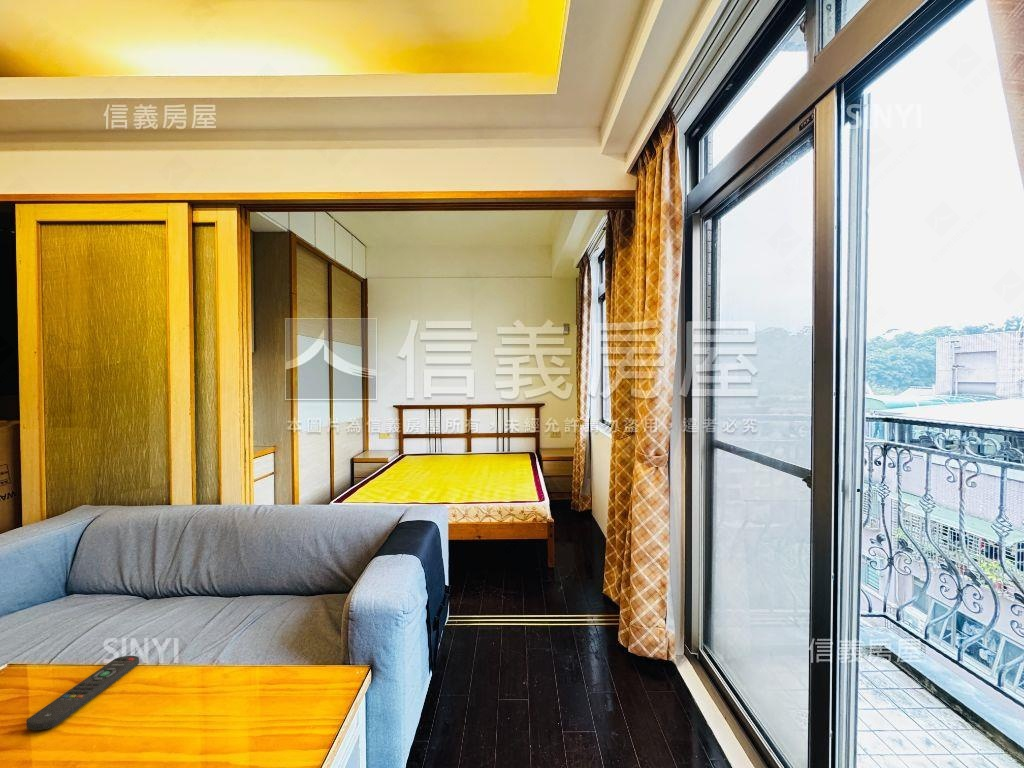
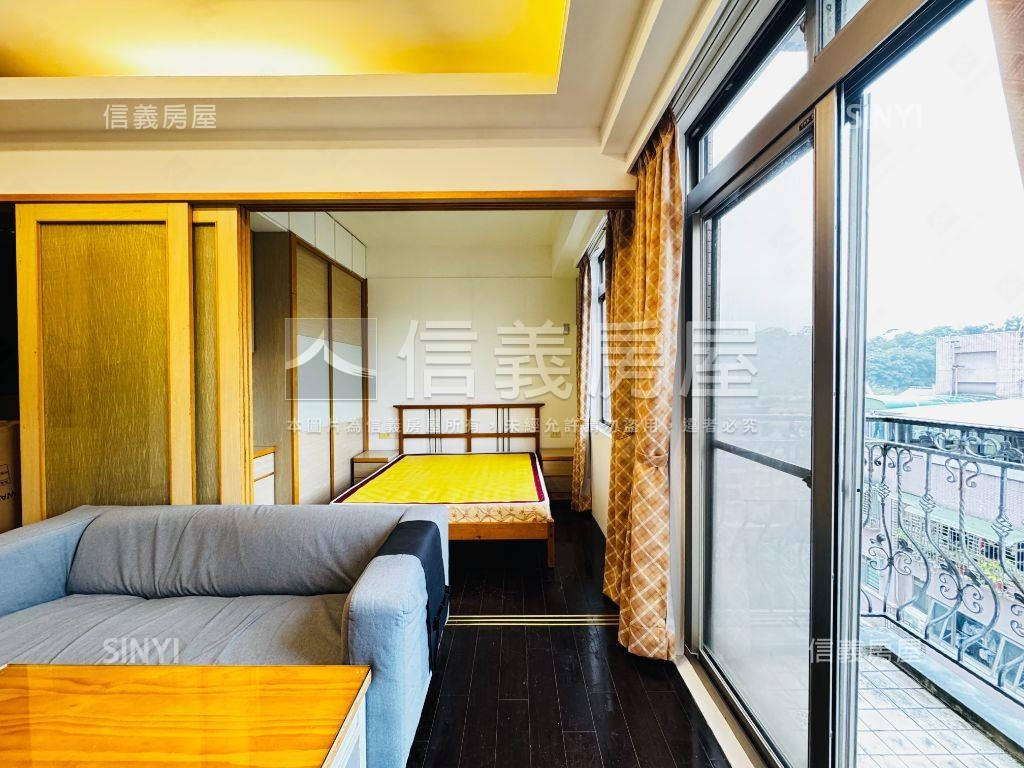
- remote control (88, 688)
